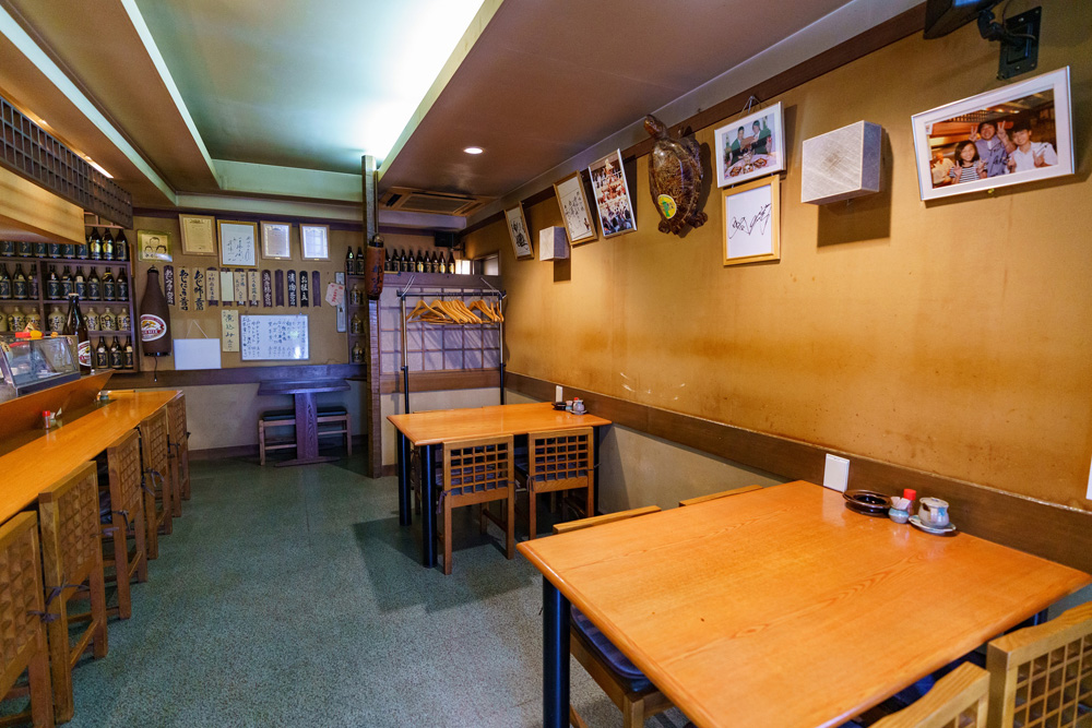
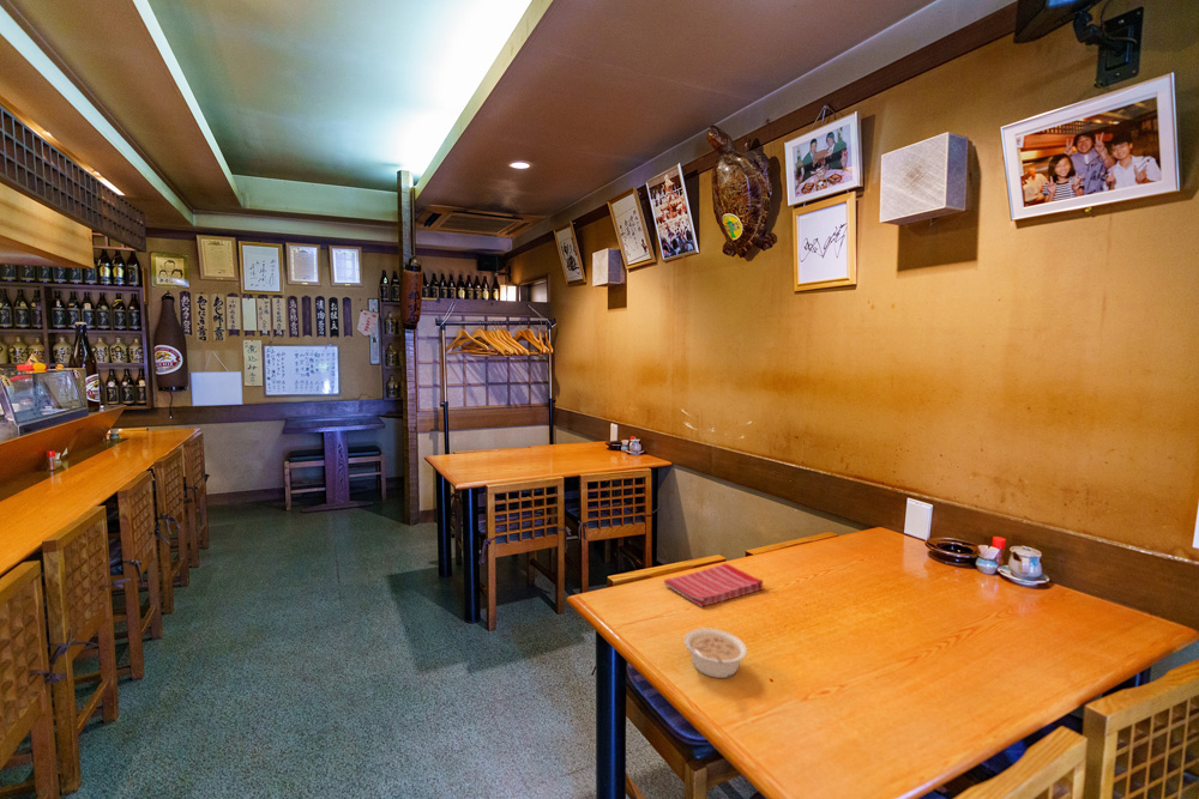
+ dish towel (713, 582)
+ legume (716, 653)
